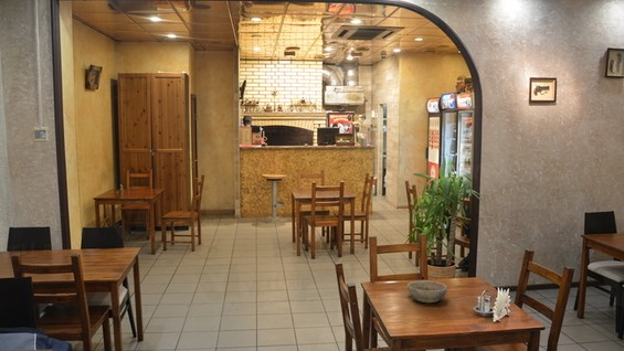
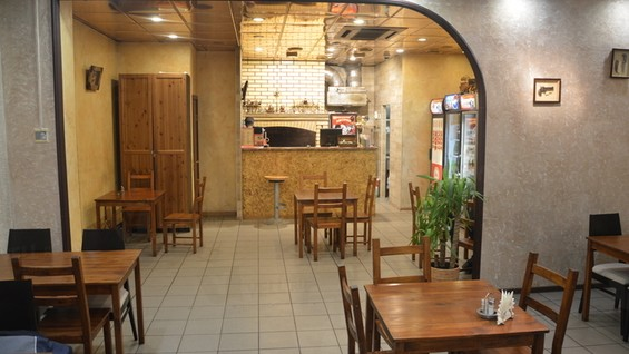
- bowl (426, 291)
